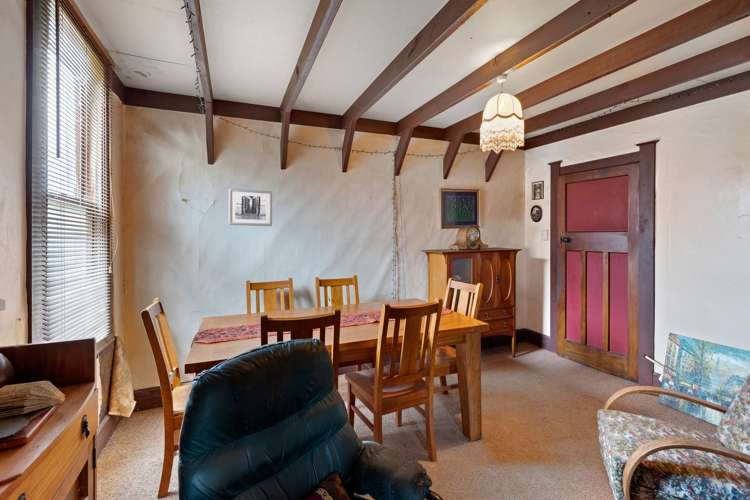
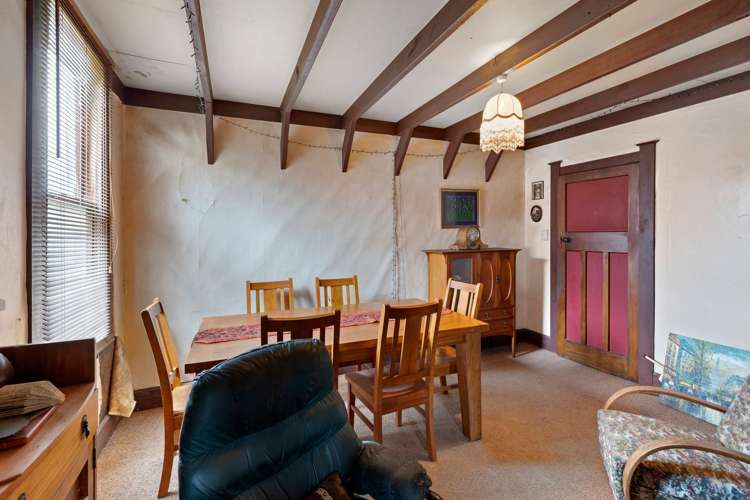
- wall art (250, 207)
